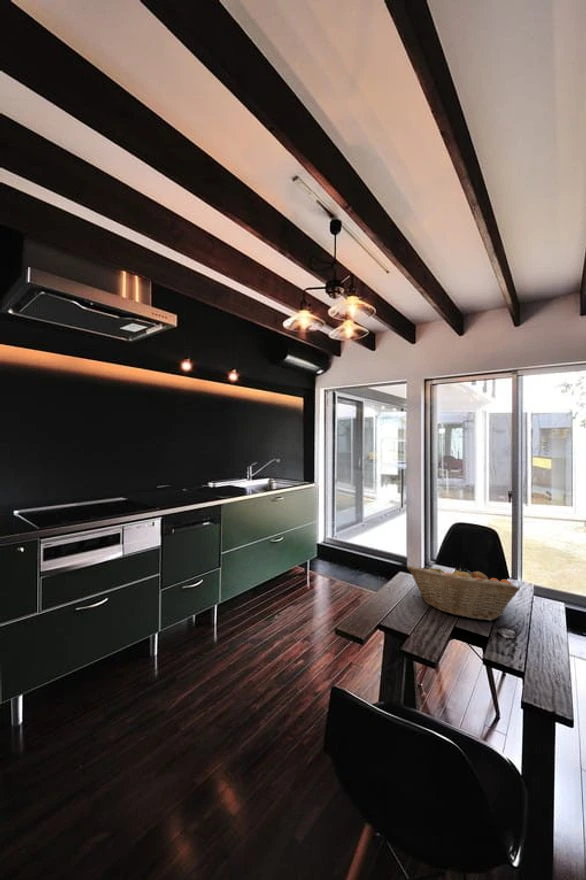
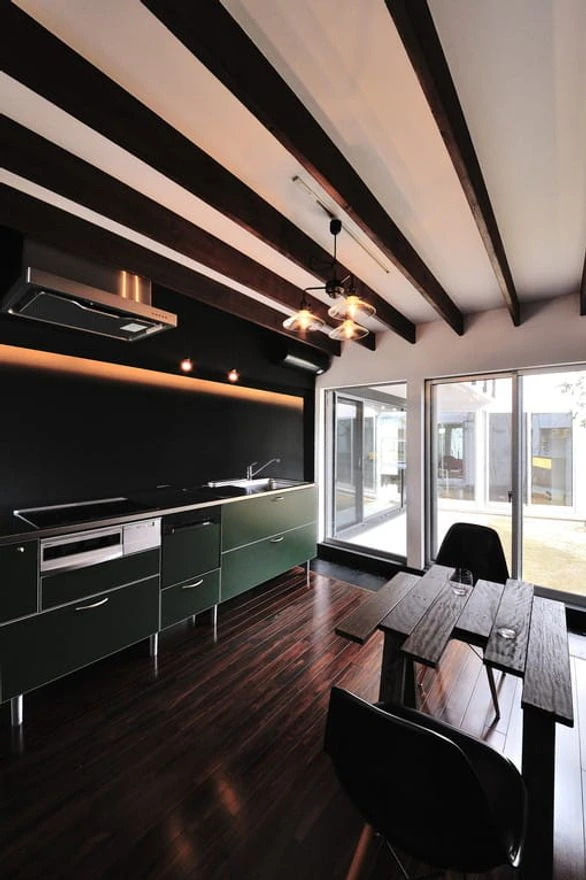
- fruit basket (459, 585)
